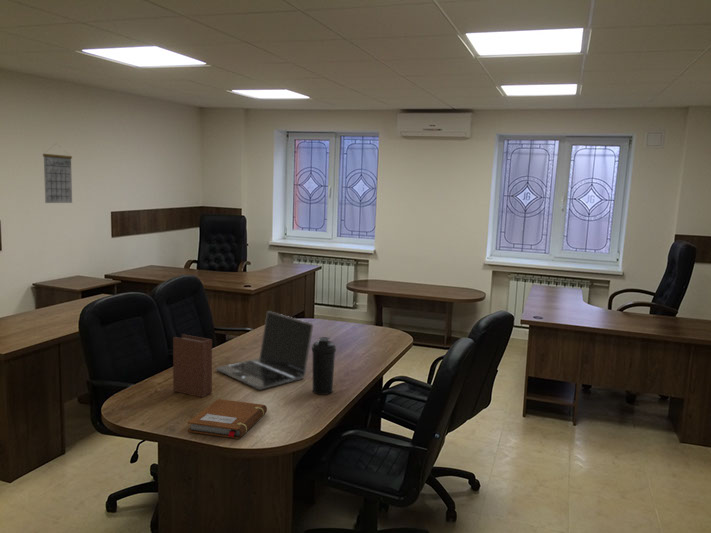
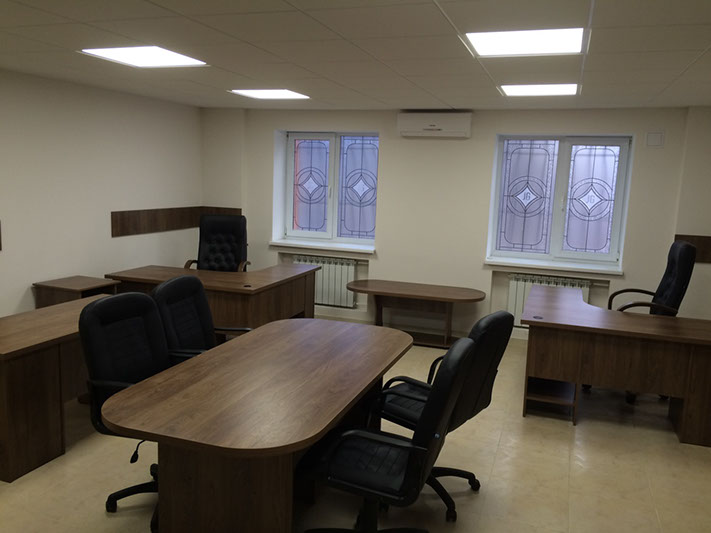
- water bottle (323, 365)
- laptop (264, 347)
- notebook (228, 418)
- book (192, 365)
- calendar (58, 173)
